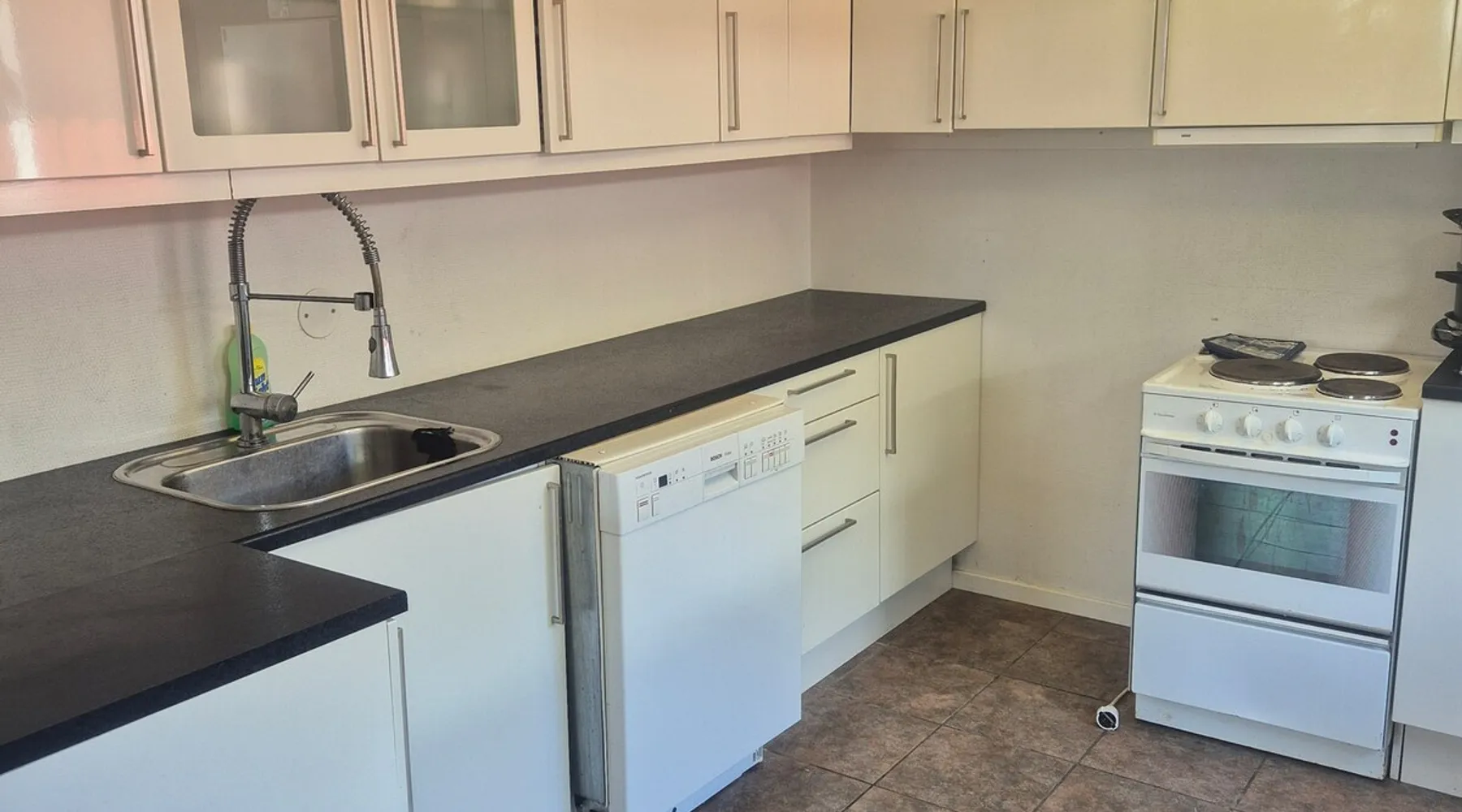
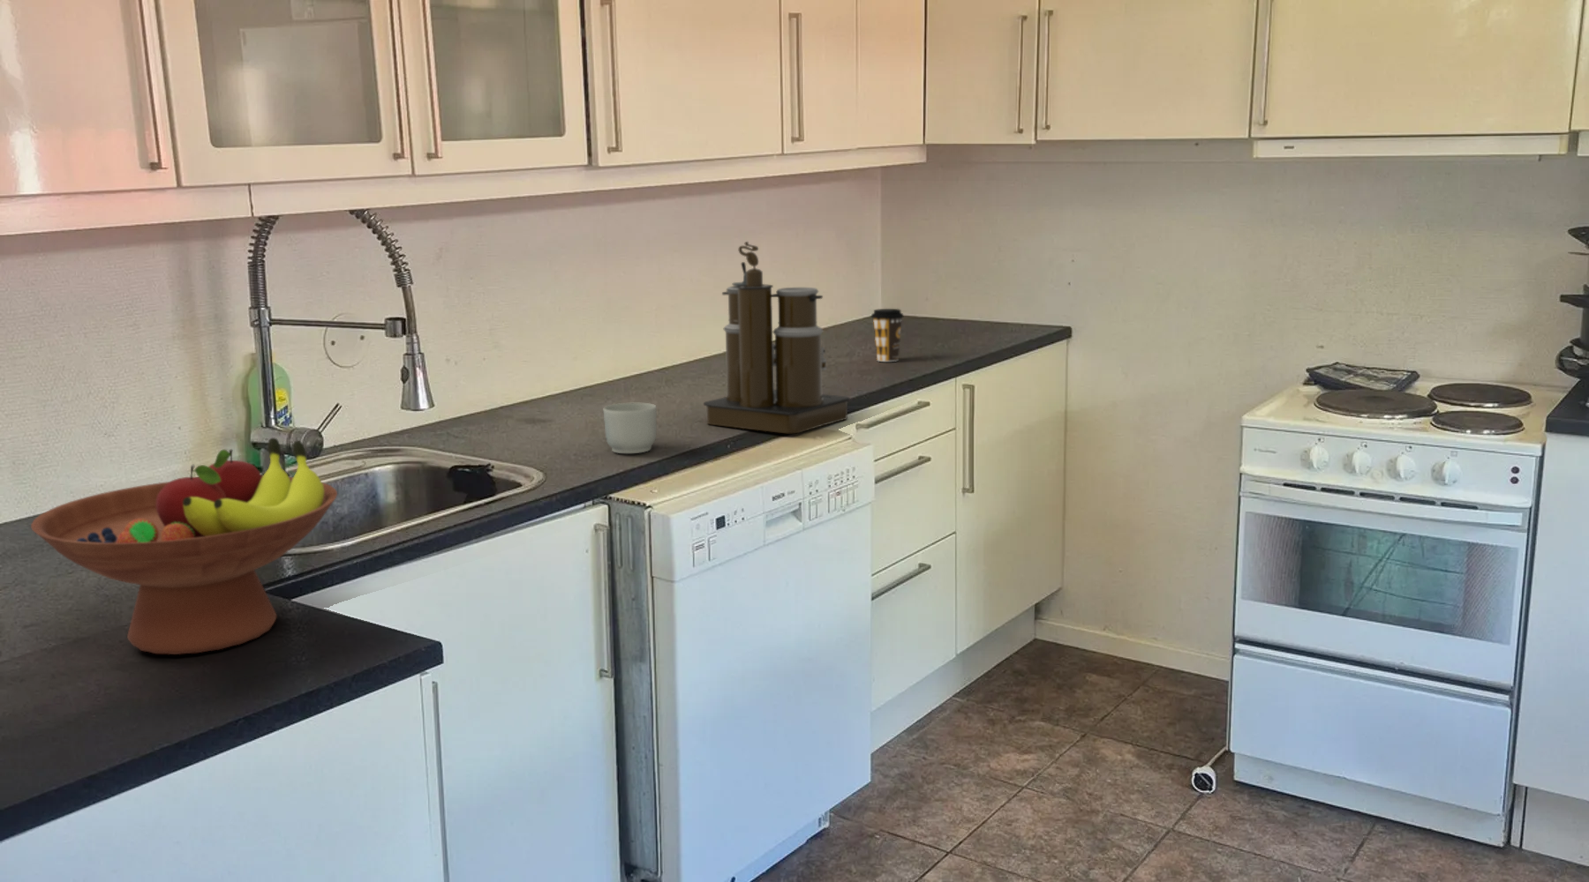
+ fruit bowl (195, 545)
+ coffee cup (887, 336)
+ coffee maker (775, 330)
+ mug (633, 427)
